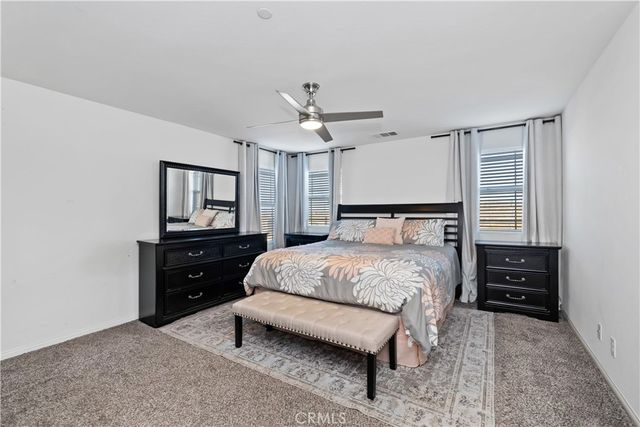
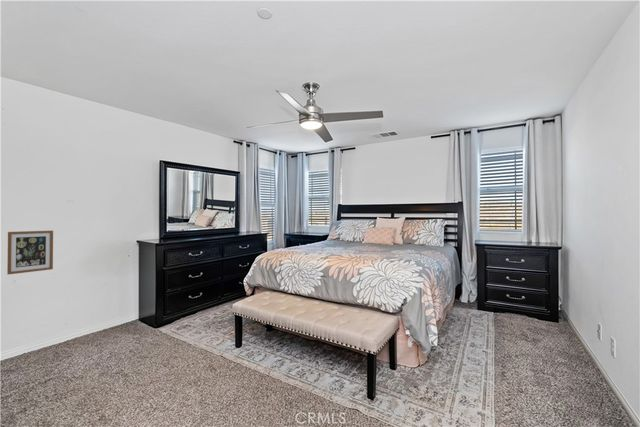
+ wall art (31, 251)
